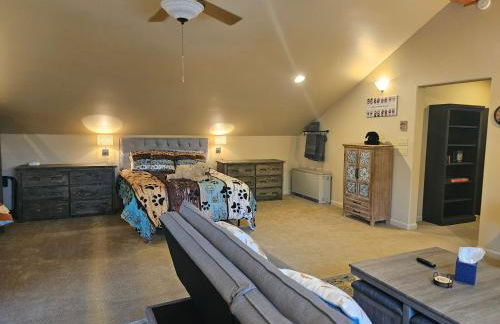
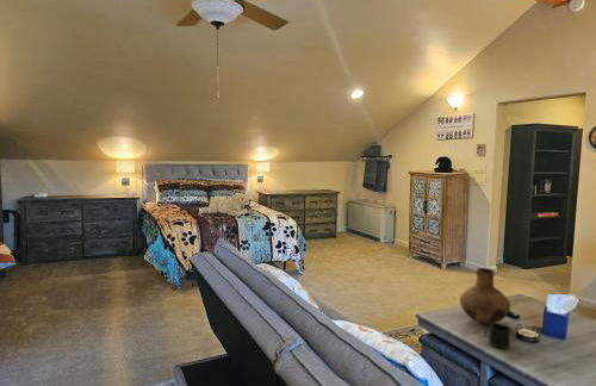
+ vase (484, 295)
+ mug (496, 335)
